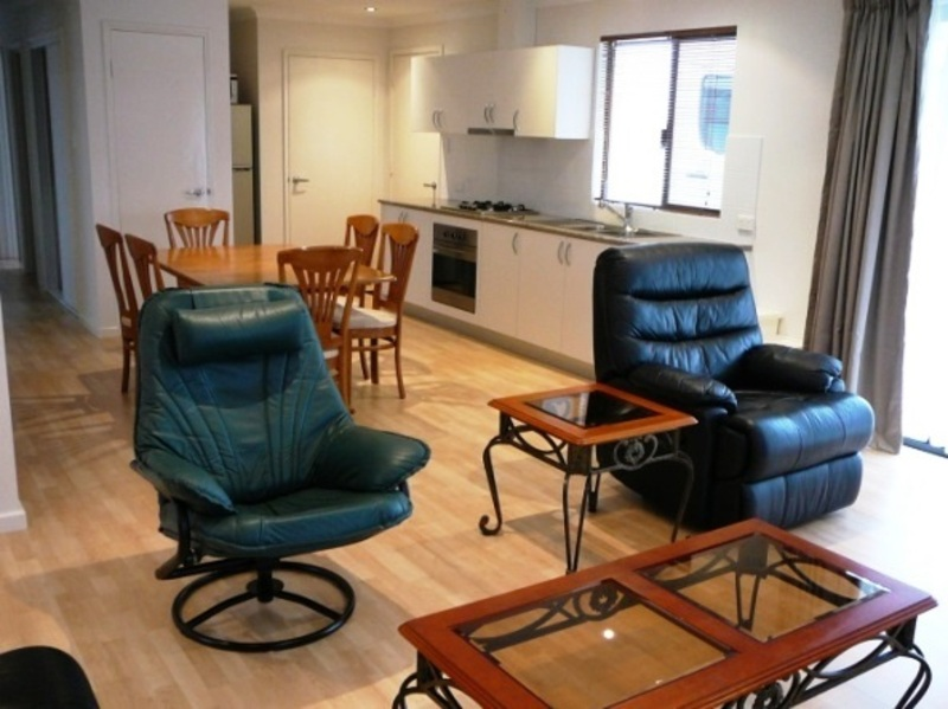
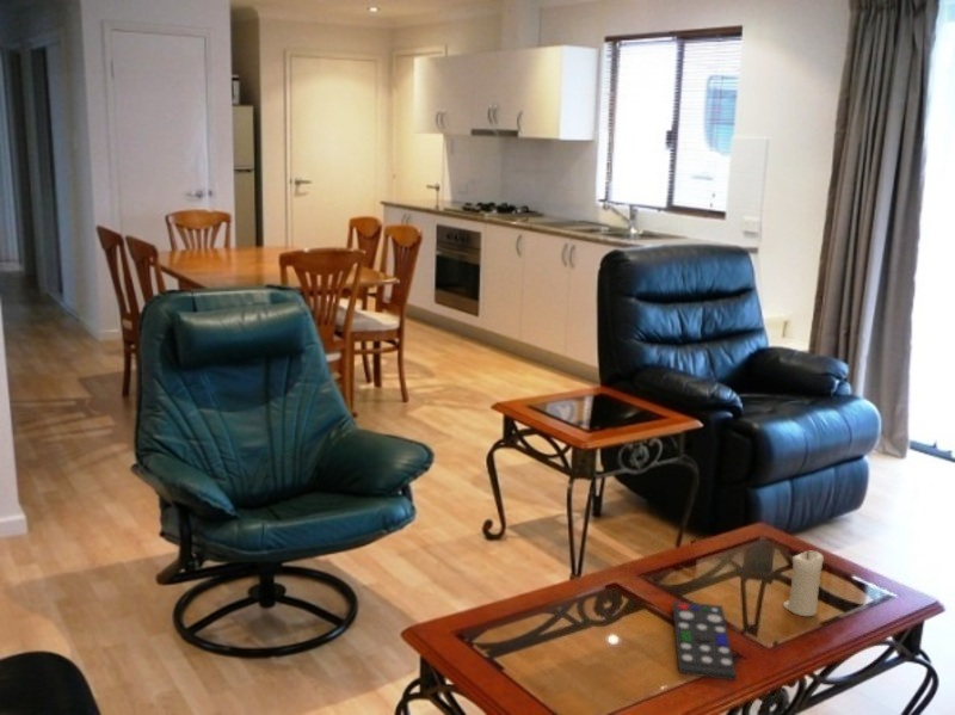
+ remote control (702, 636)
+ candle (803, 580)
